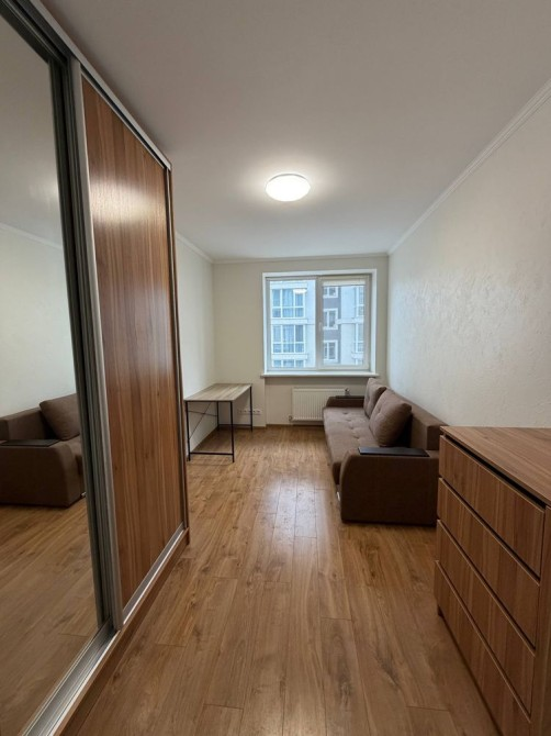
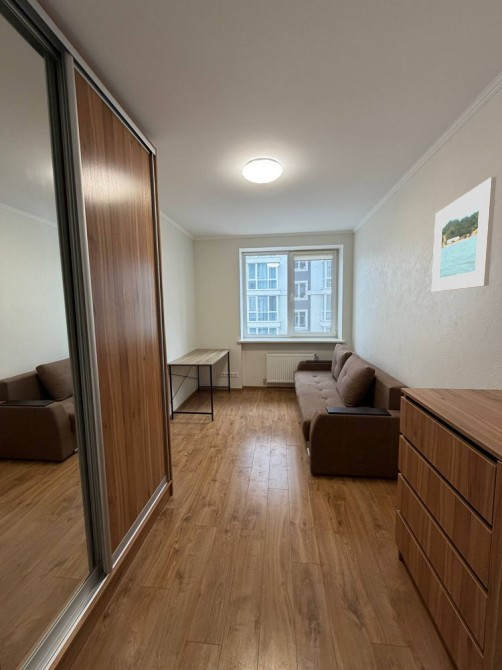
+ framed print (458, 244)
